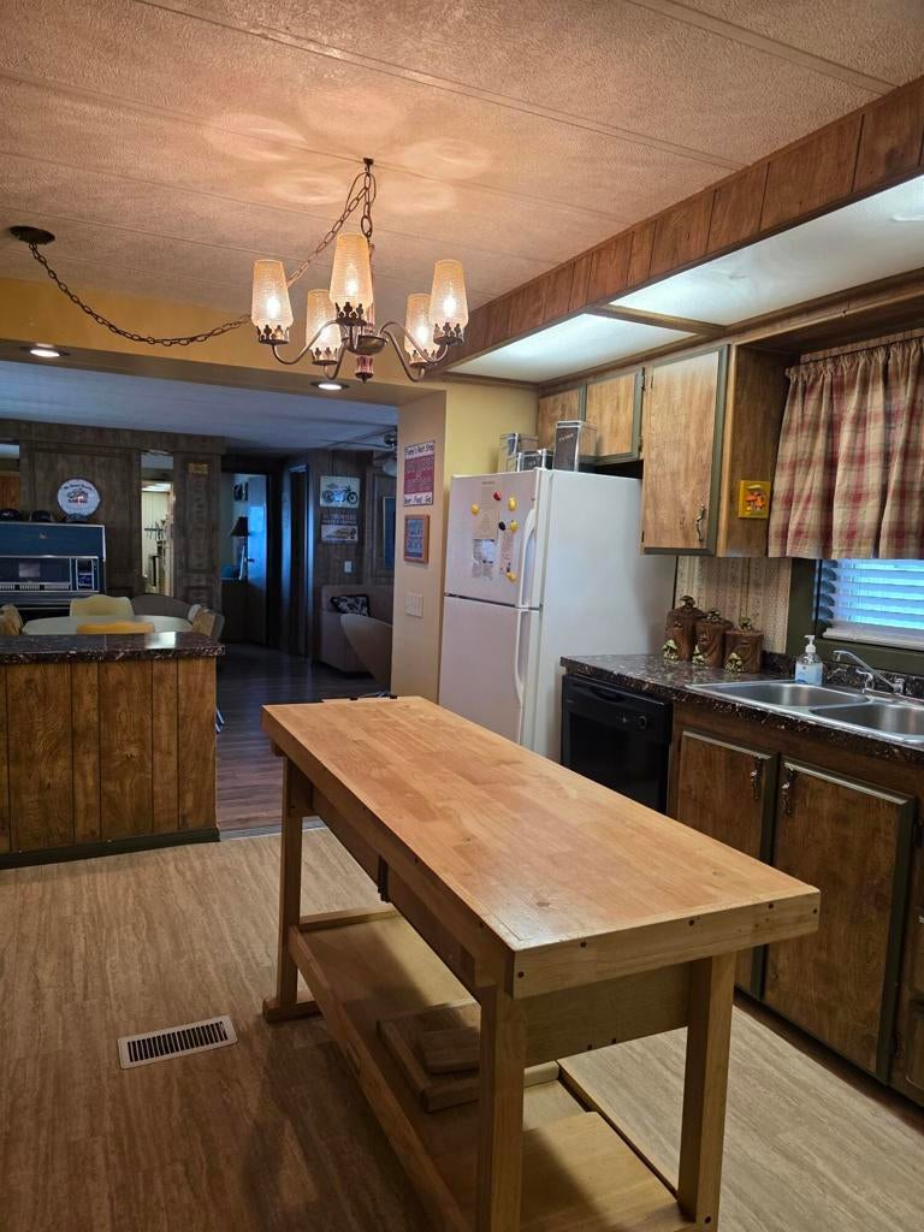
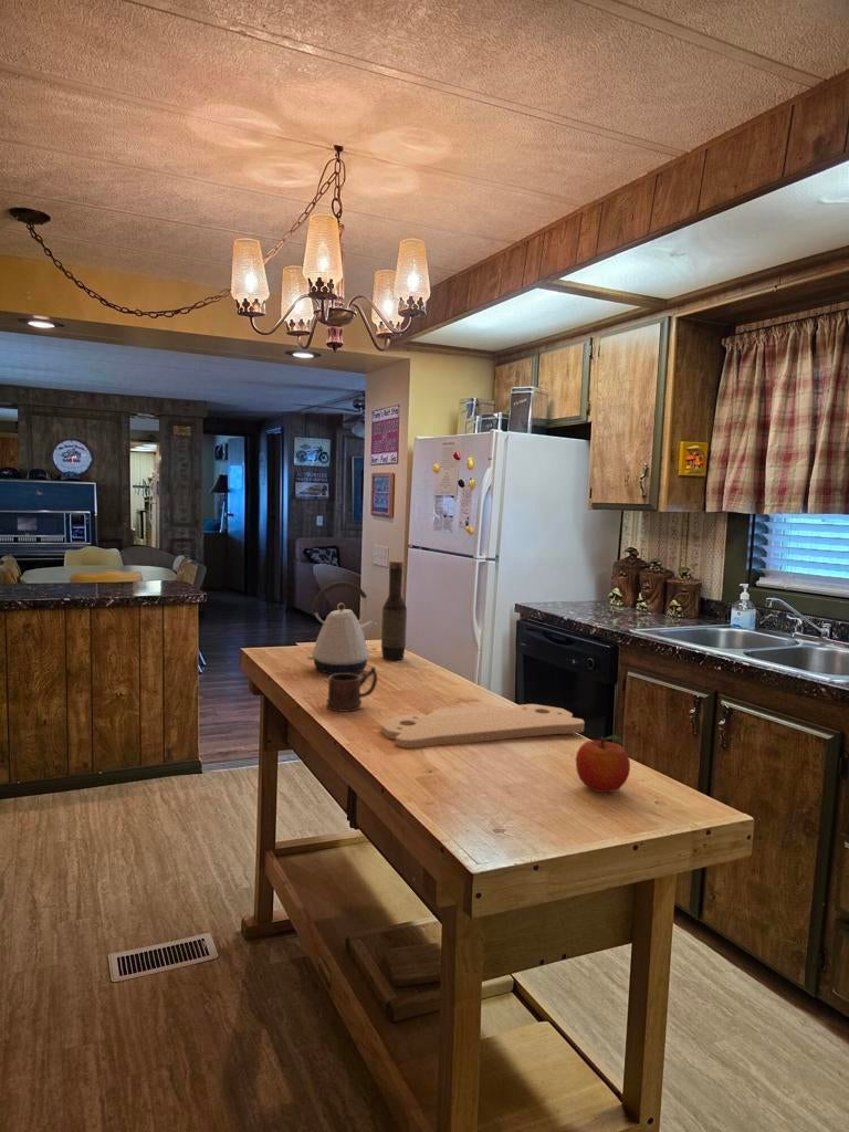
+ bottle (394, 609)
+ fruit (602, 761)
+ kettle (343, 626)
+ cutting board (479, 722)
+ mug (352, 686)
